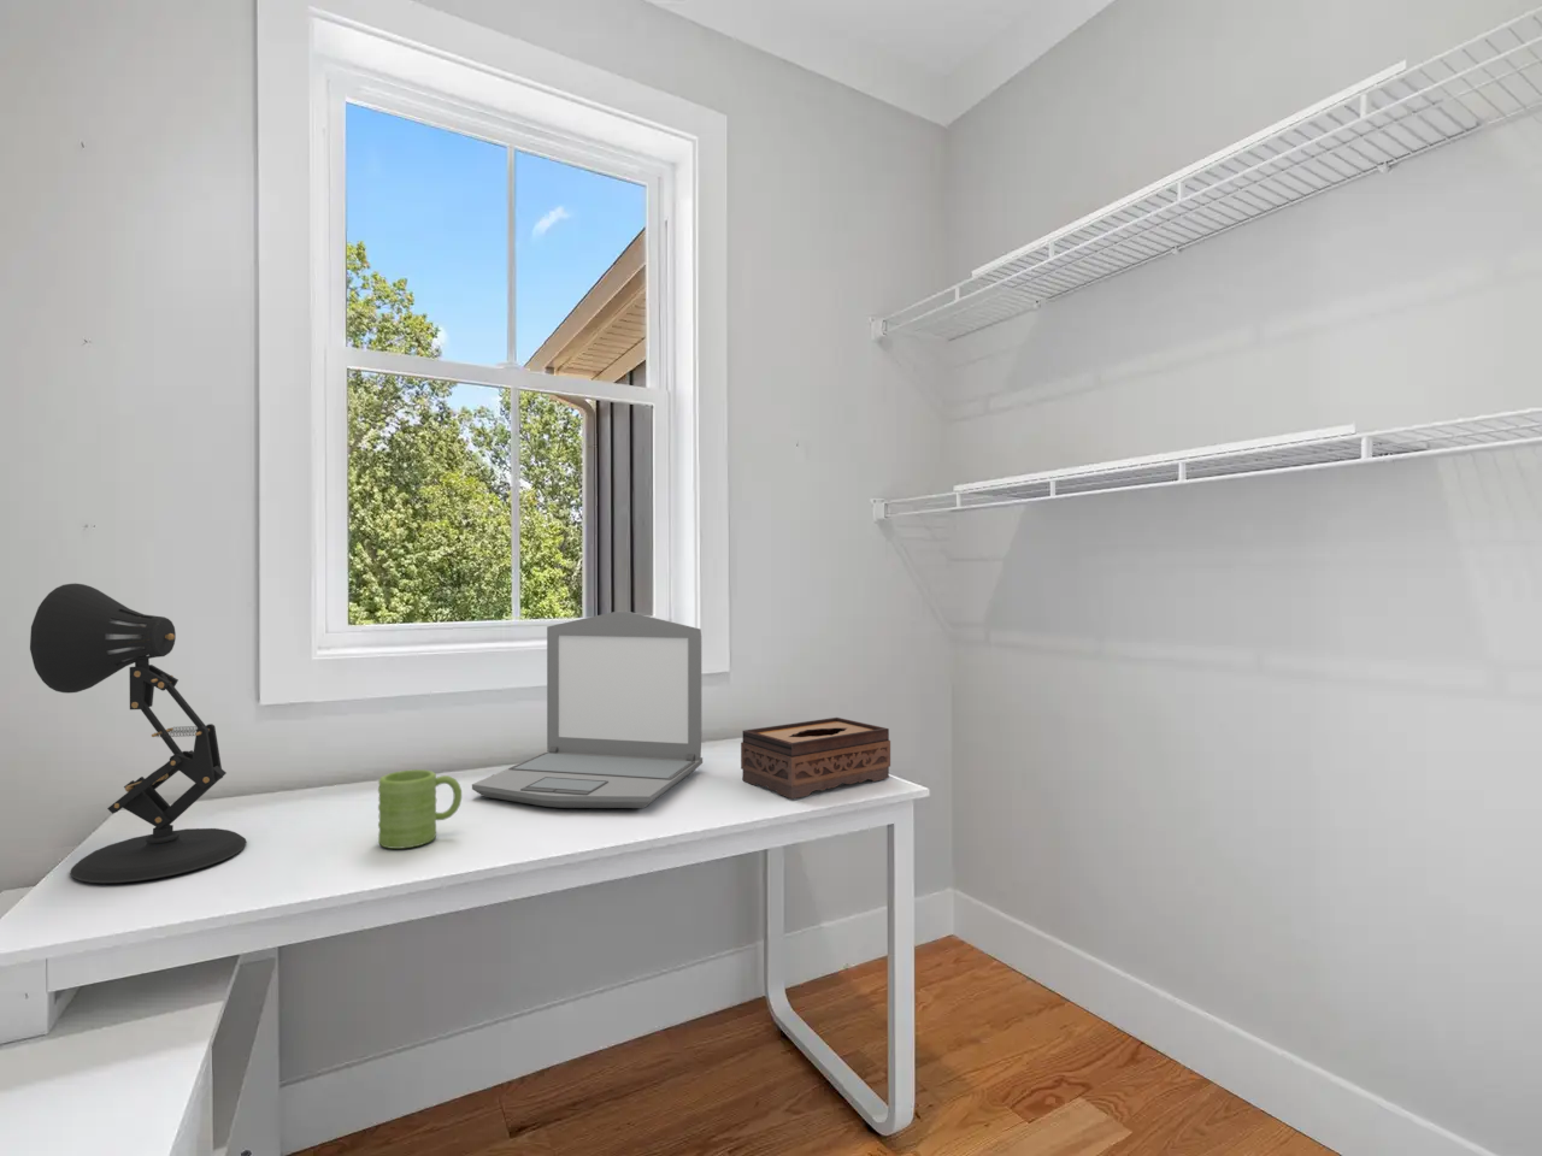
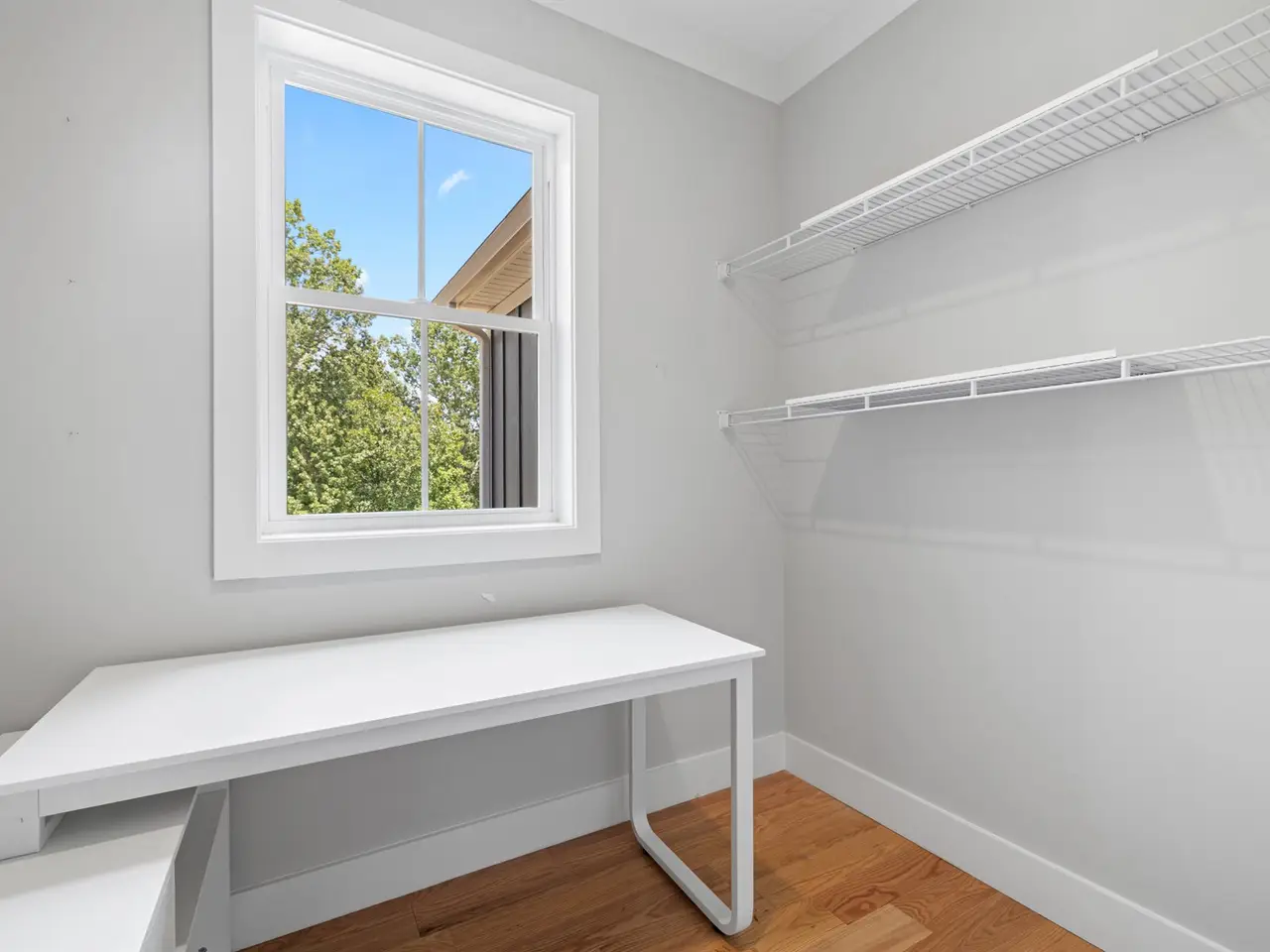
- desk lamp (155, 720)
- tissue box (816, 754)
- laptop (590, 699)
- mug (420, 805)
